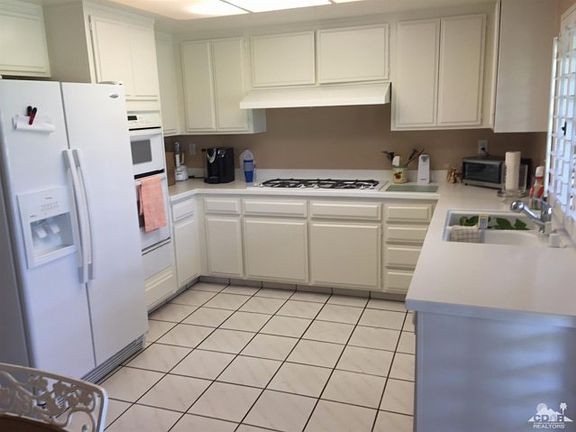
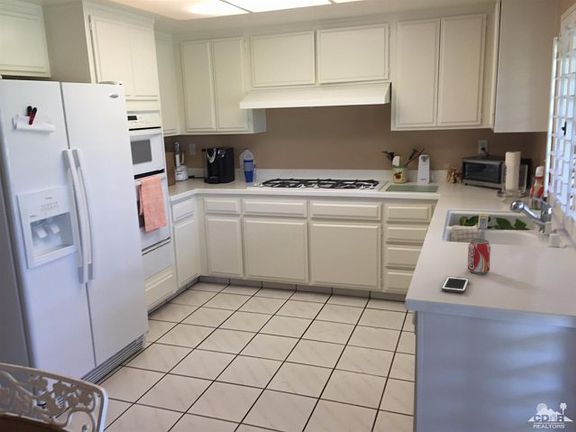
+ cell phone (455, 284)
+ beverage can (479, 256)
